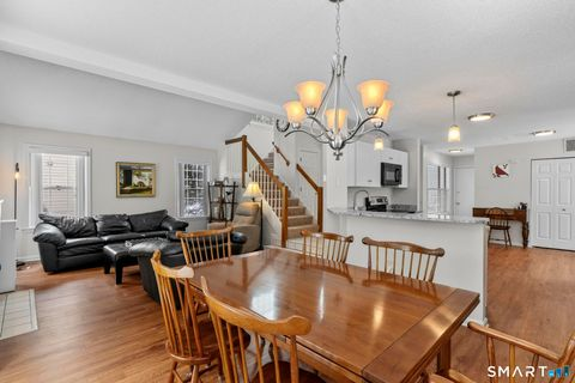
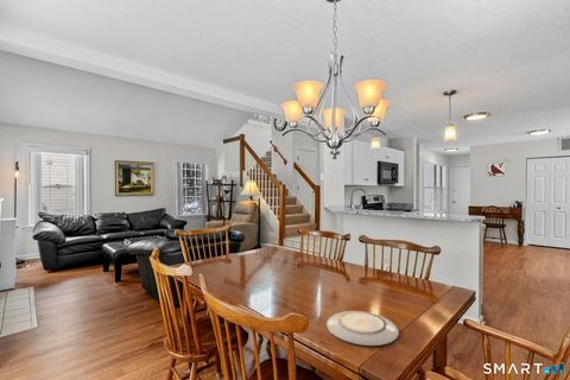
+ plate (361, 323)
